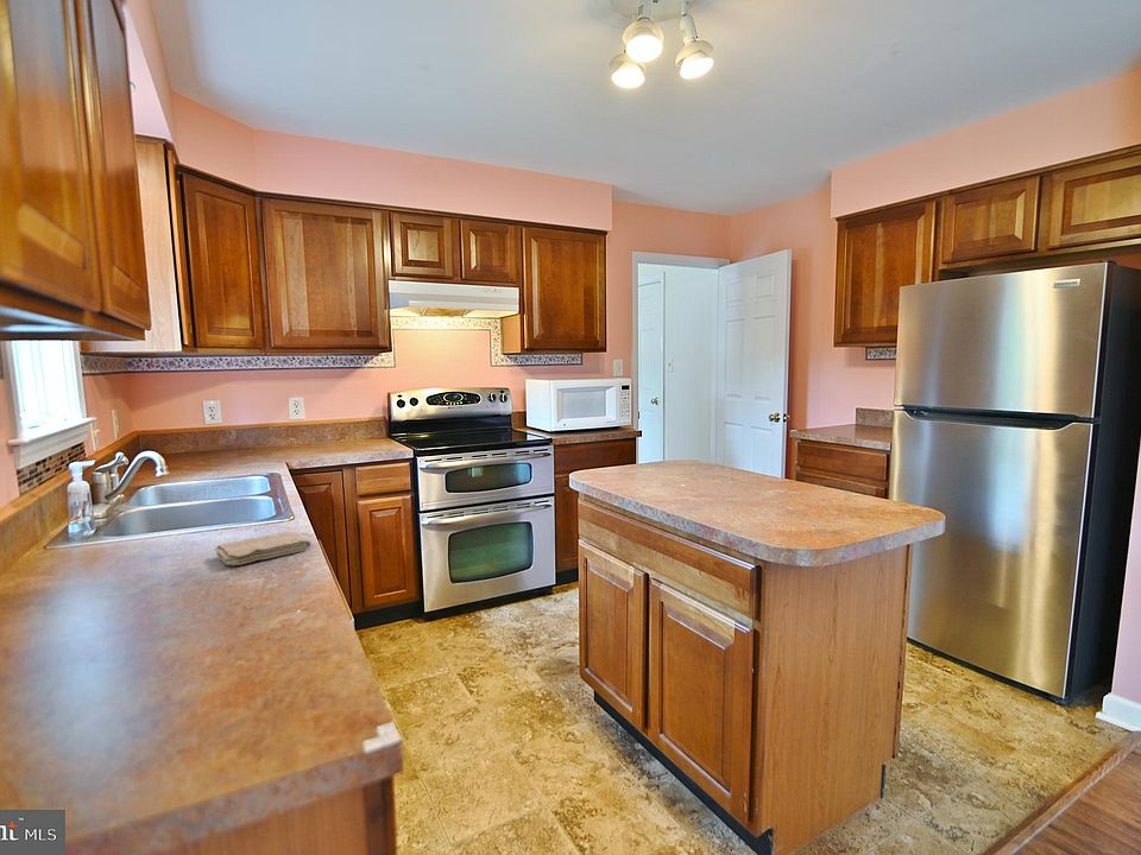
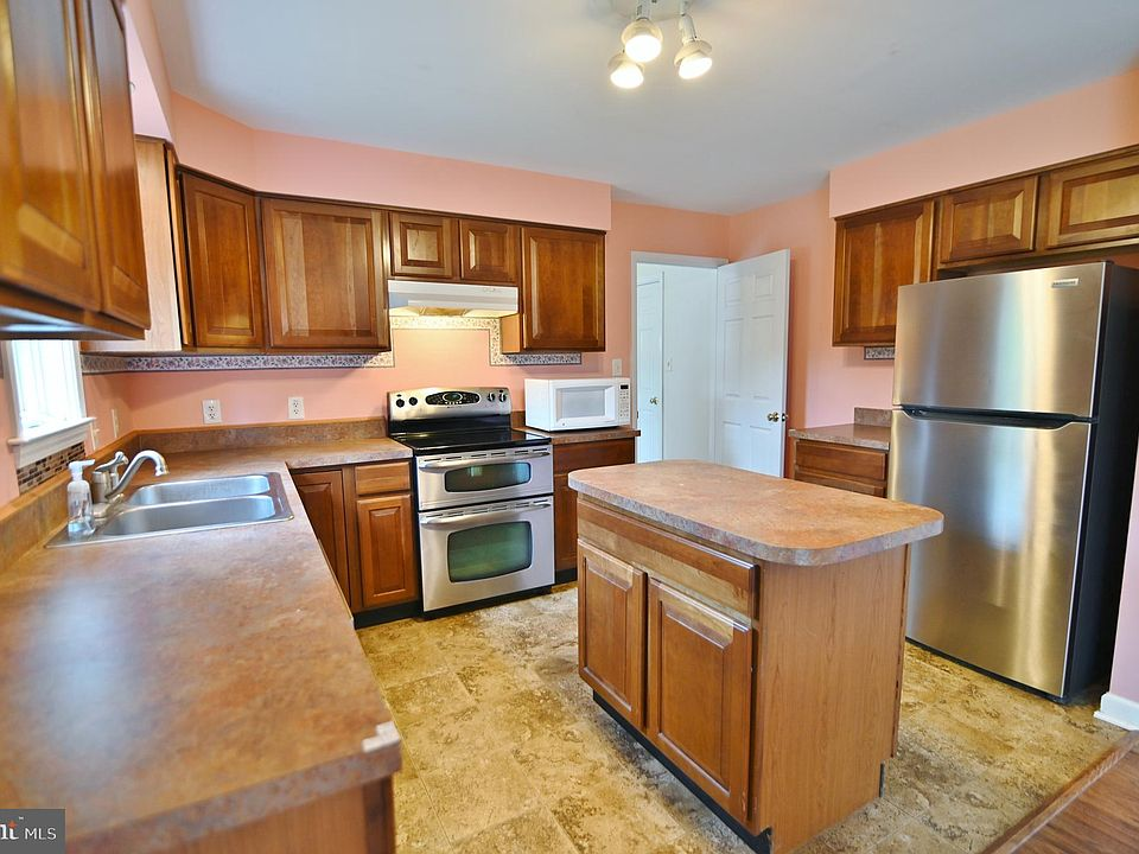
- washcloth (263, 546)
